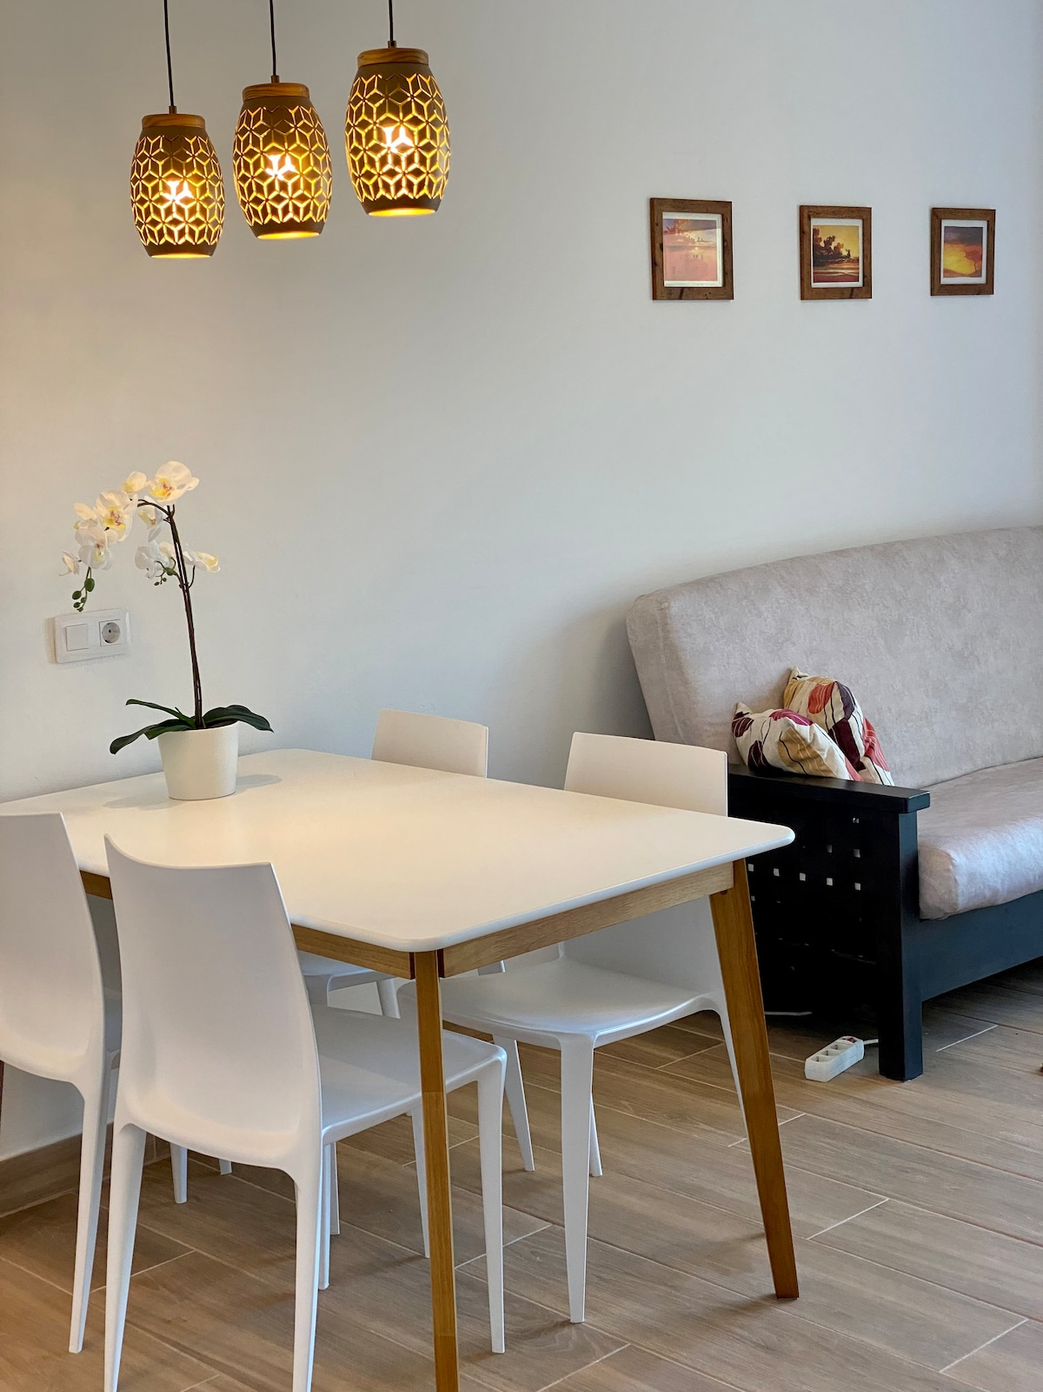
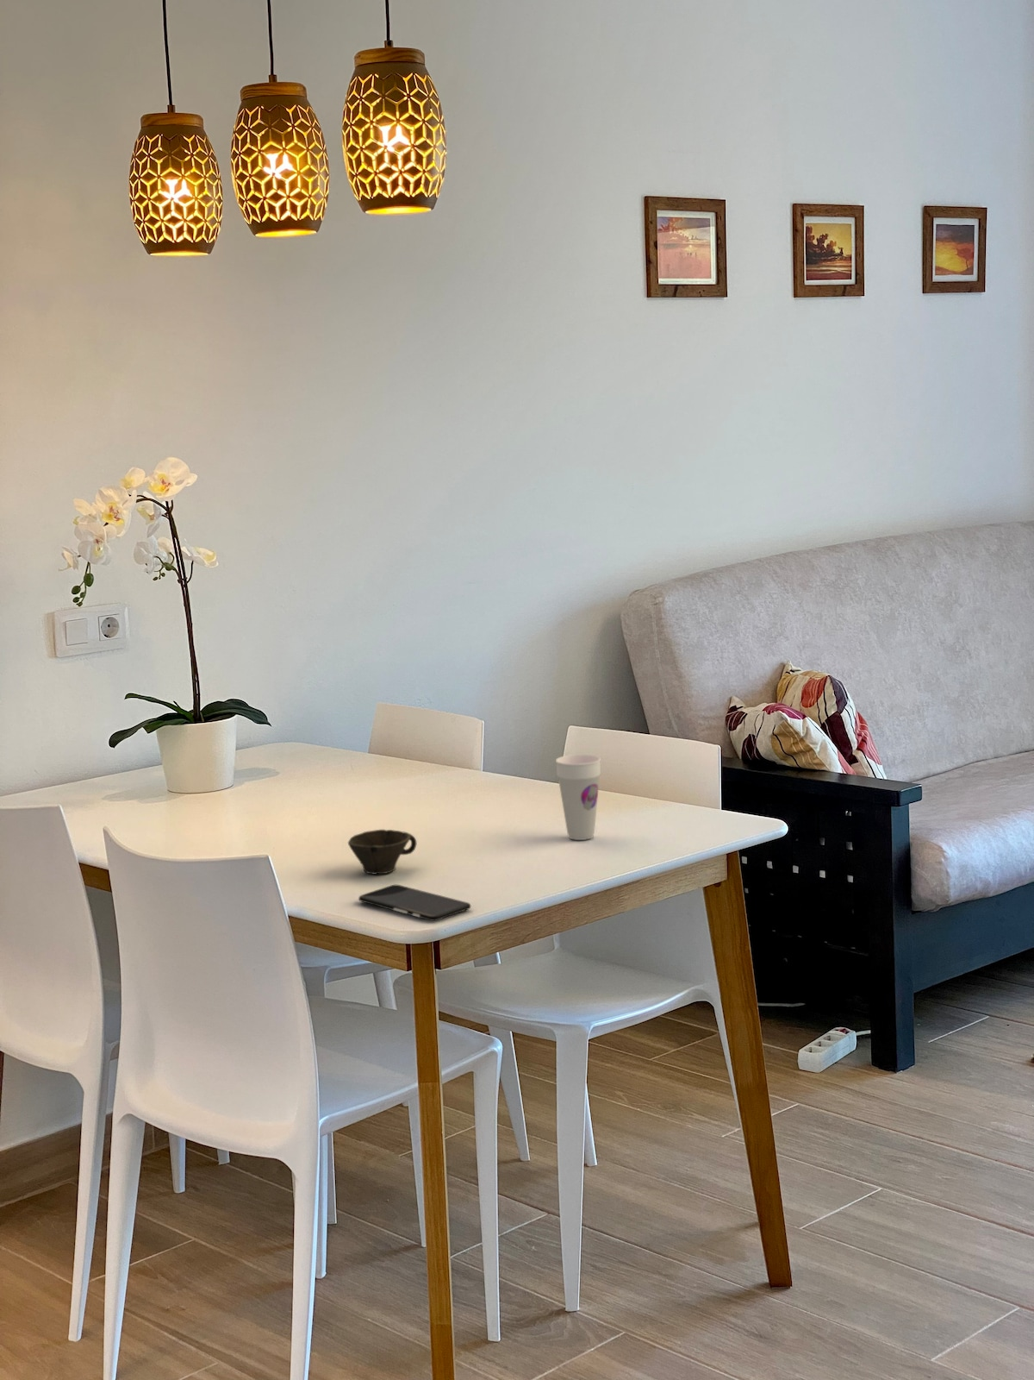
+ cup (579, 798)
+ cup (383, 853)
+ smartphone (414, 902)
